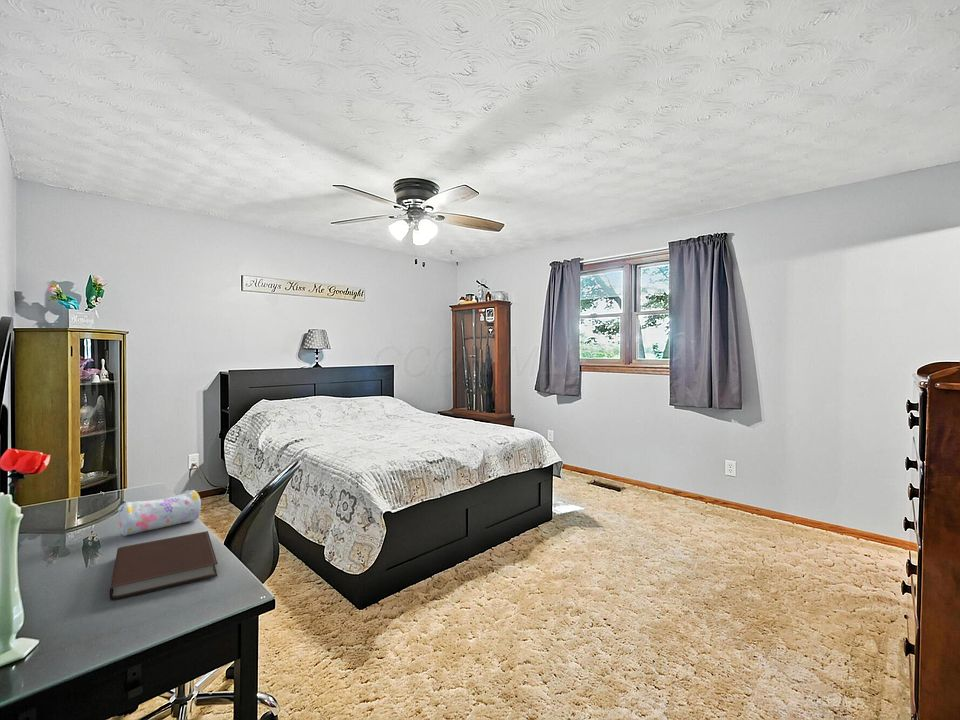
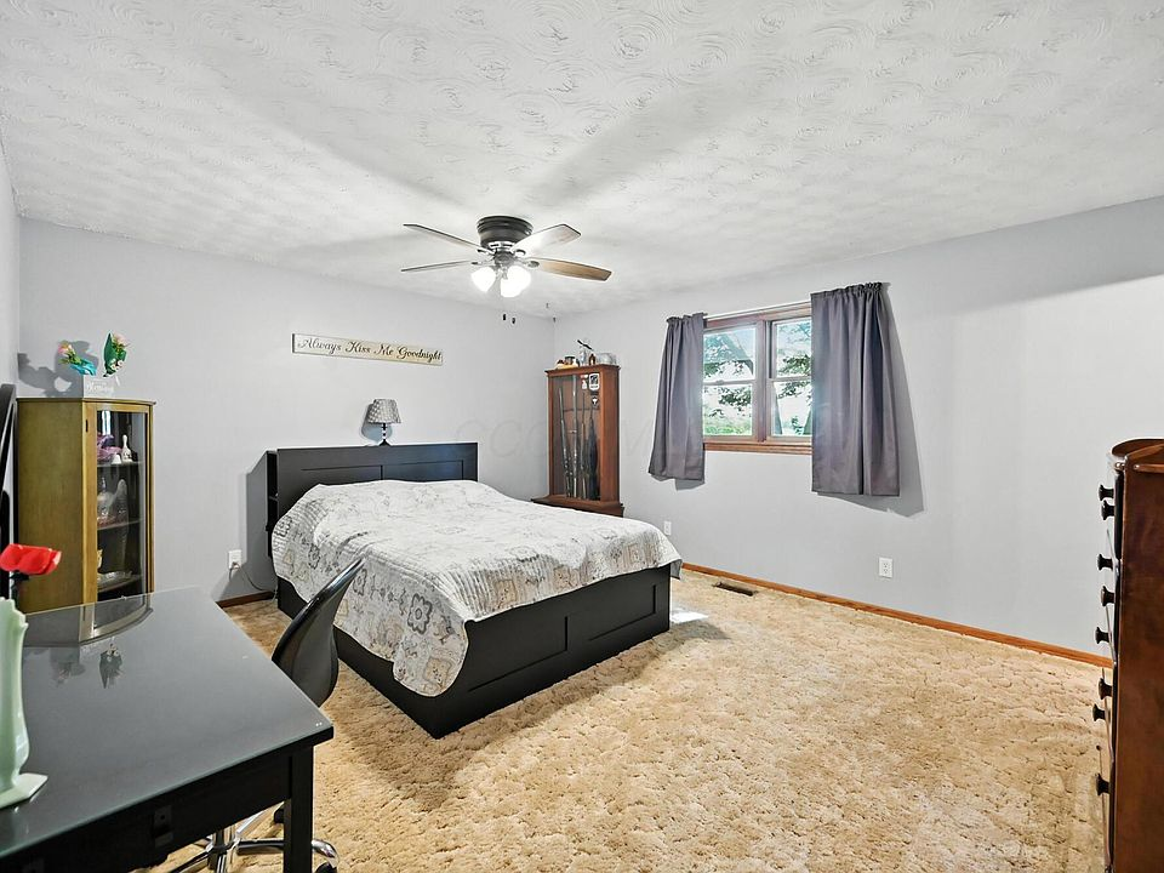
- pencil case (161, 511)
- notebook (165, 561)
